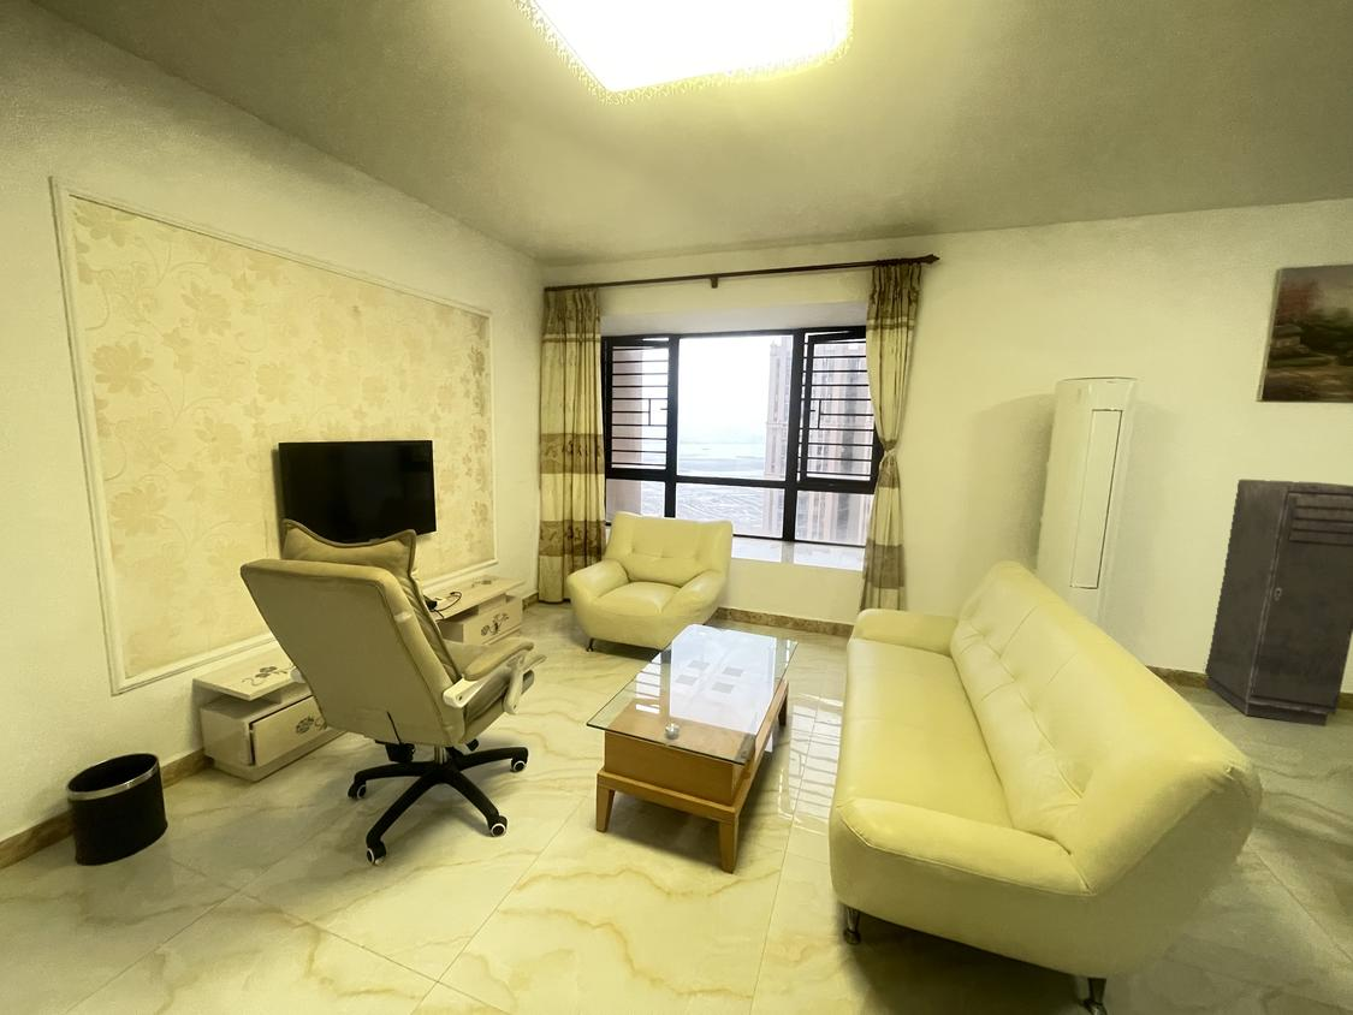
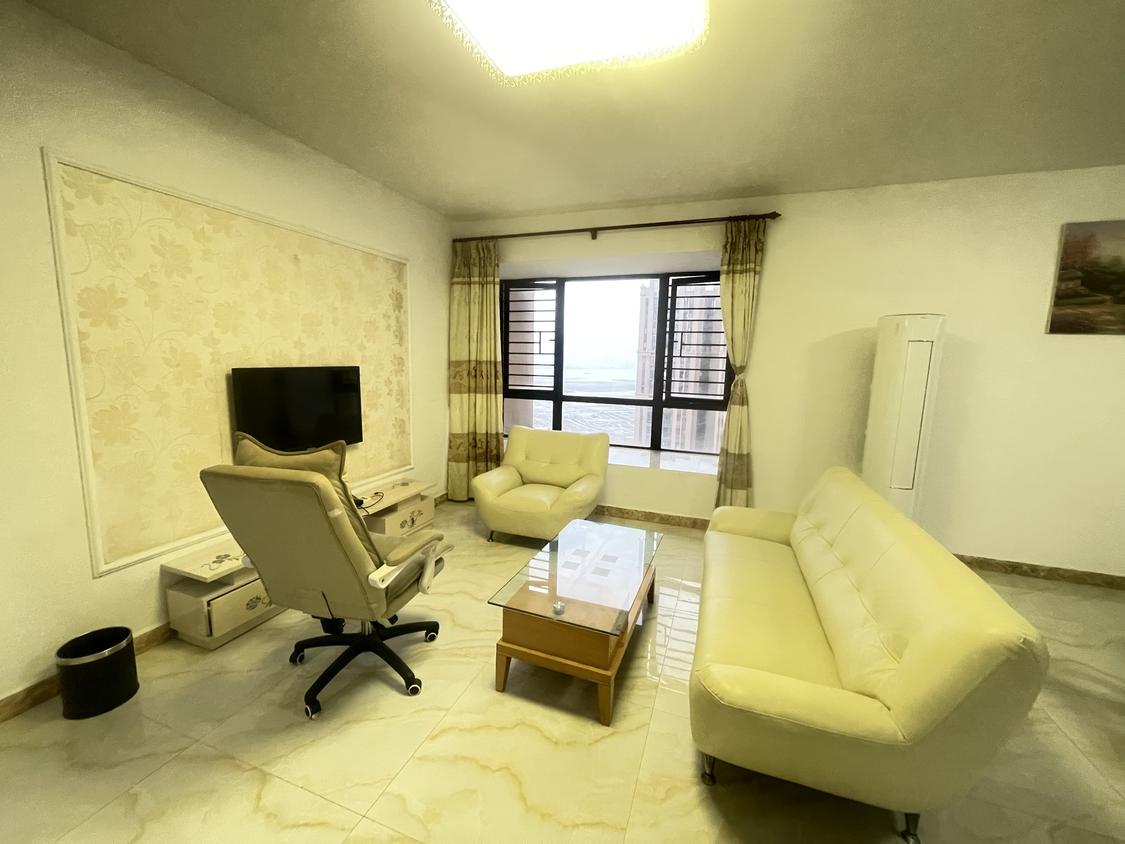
- storage cabinet (1282, 598)
